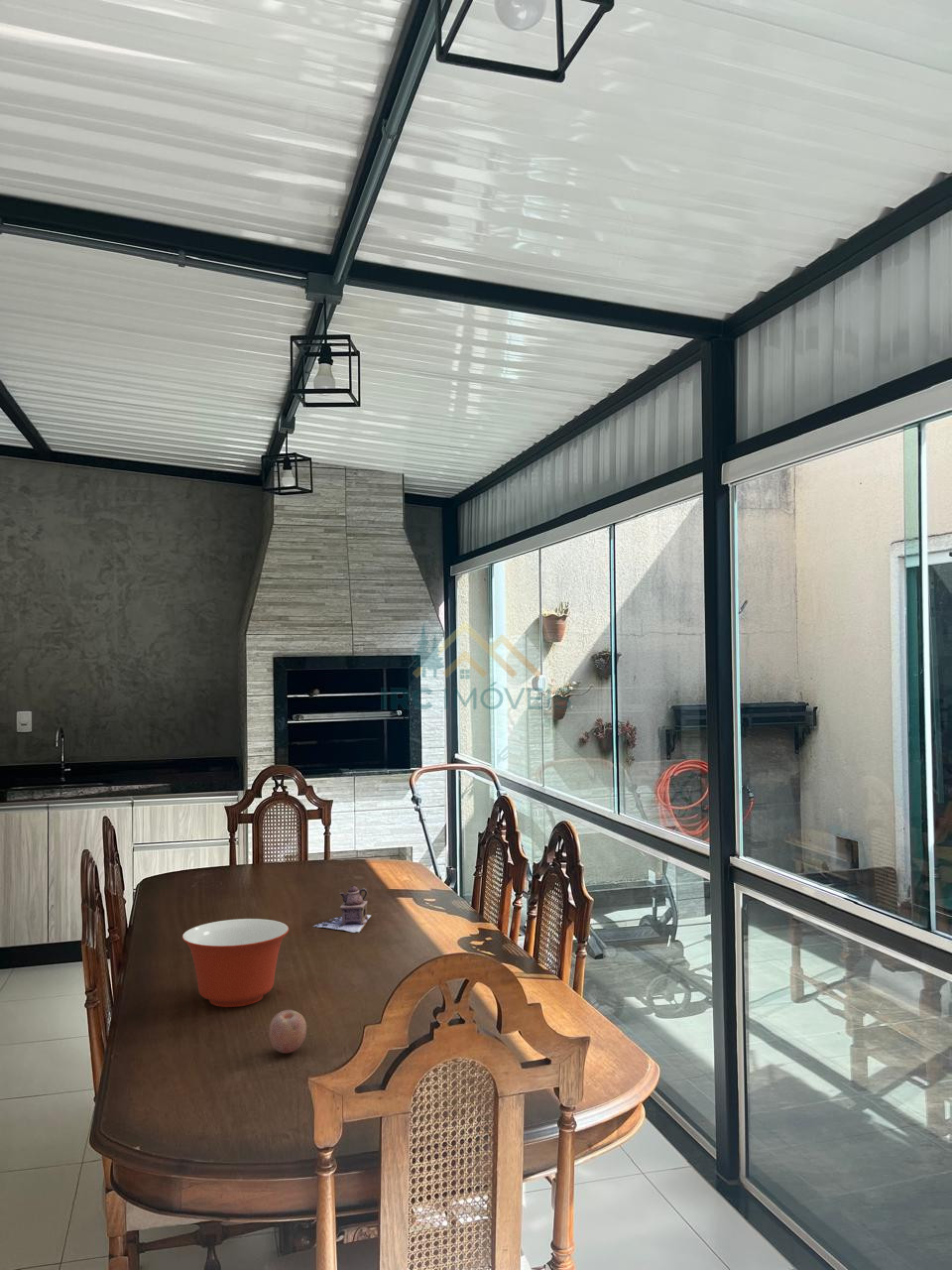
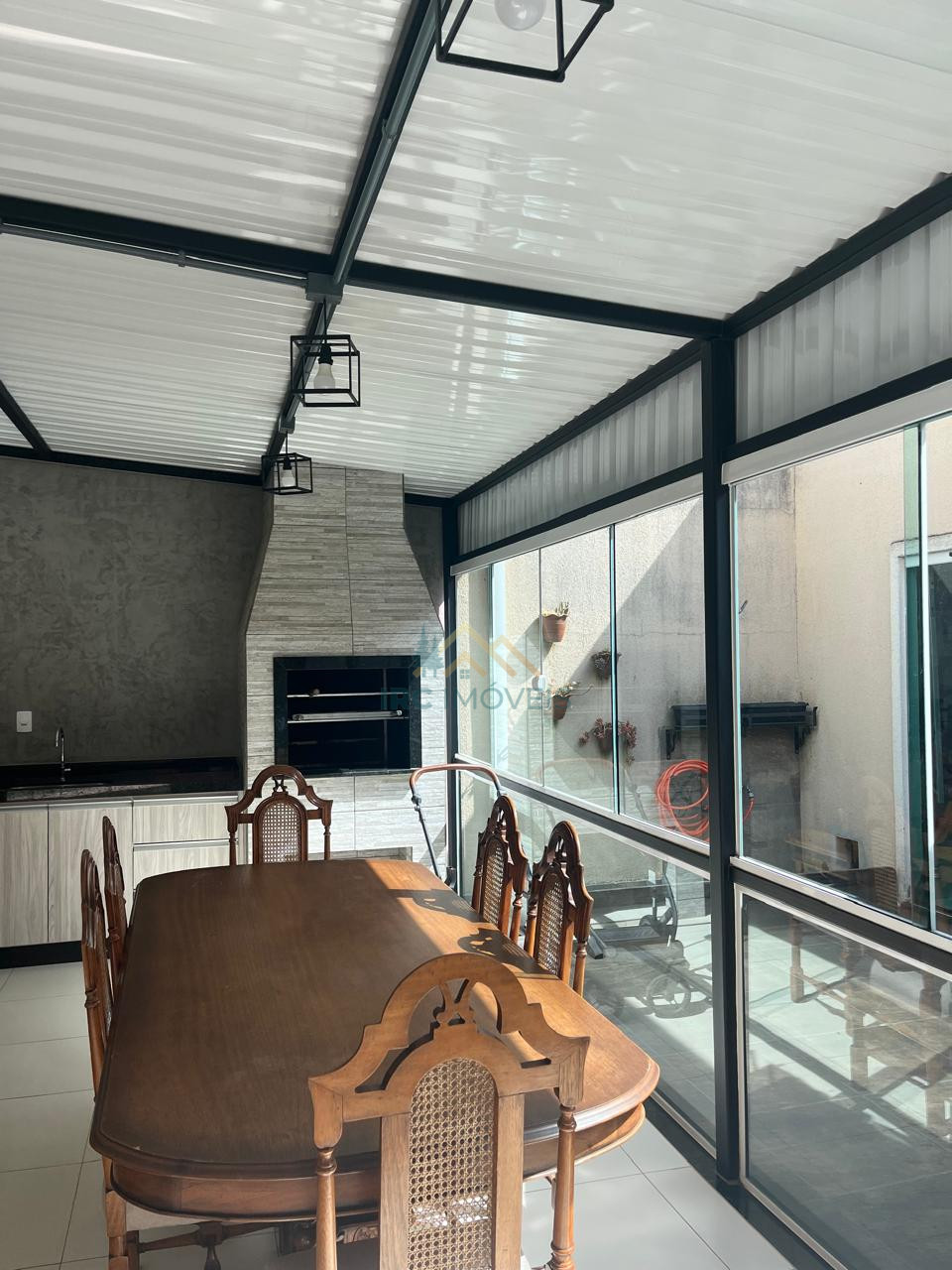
- fruit (288, 1032)
- mixing bowl (236, 964)
- teapot (351, 904)
